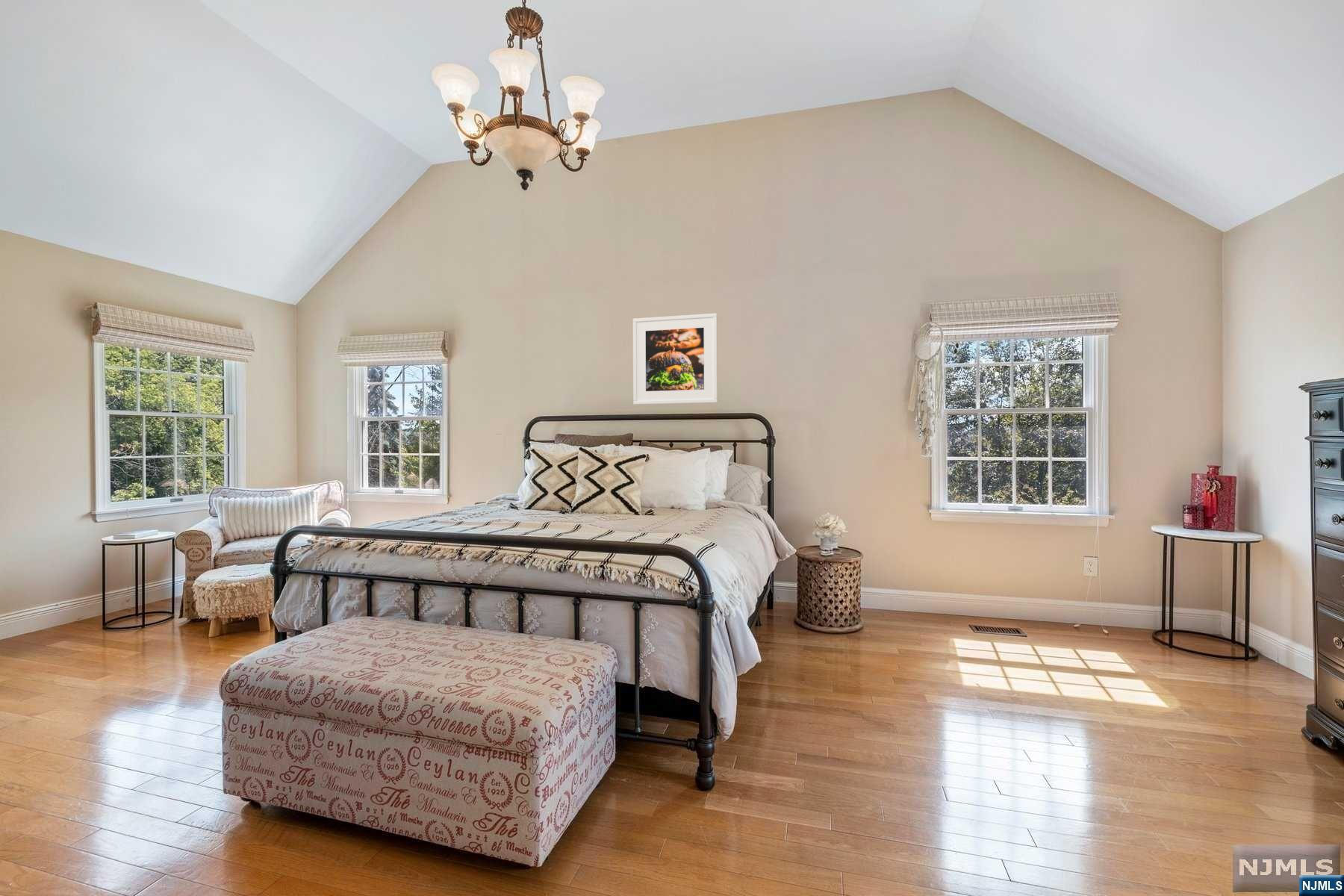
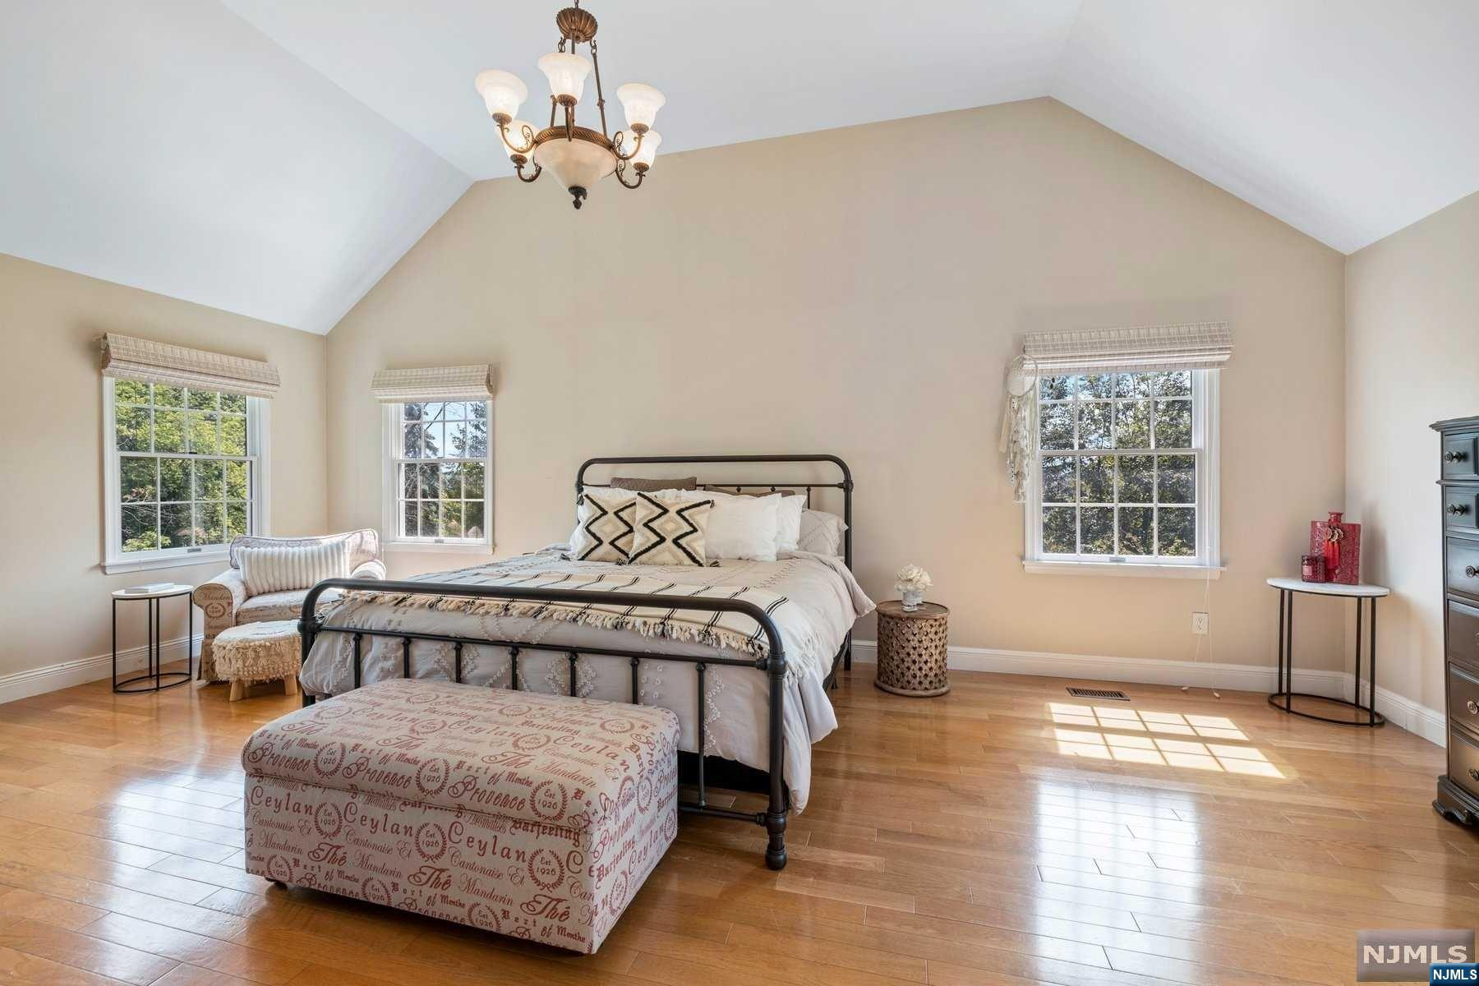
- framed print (674, 360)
